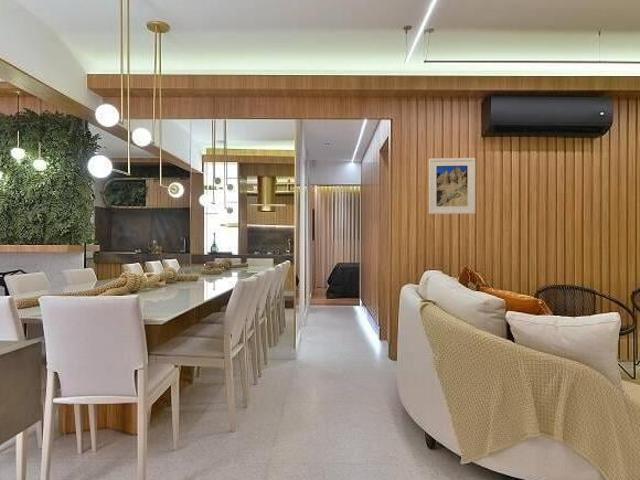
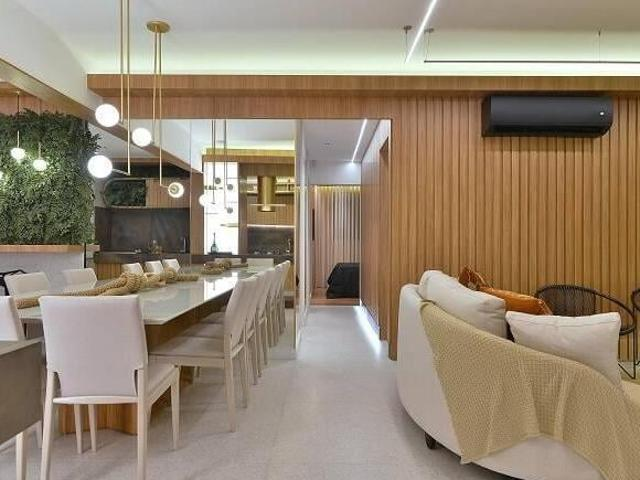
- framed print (451, 186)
